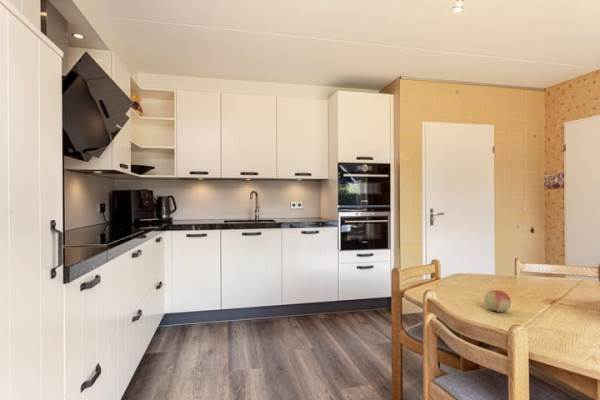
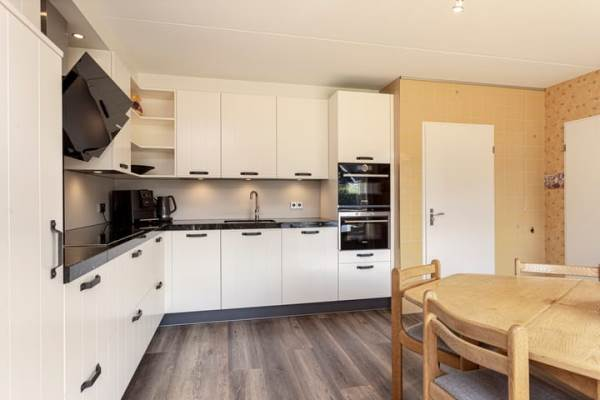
- fruit (497, 300)
